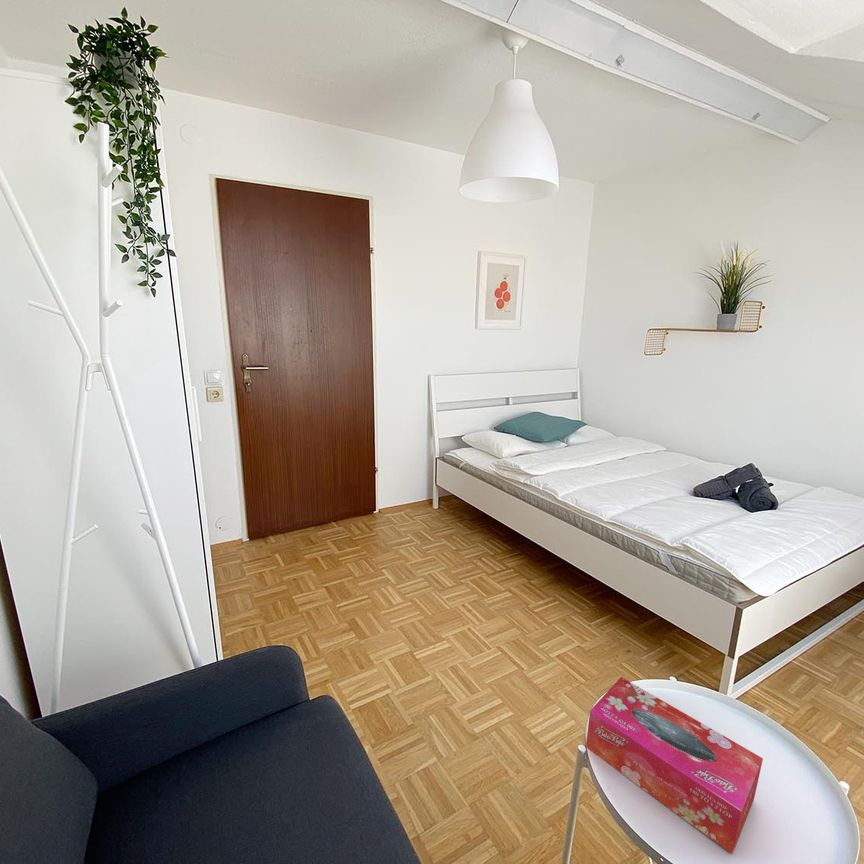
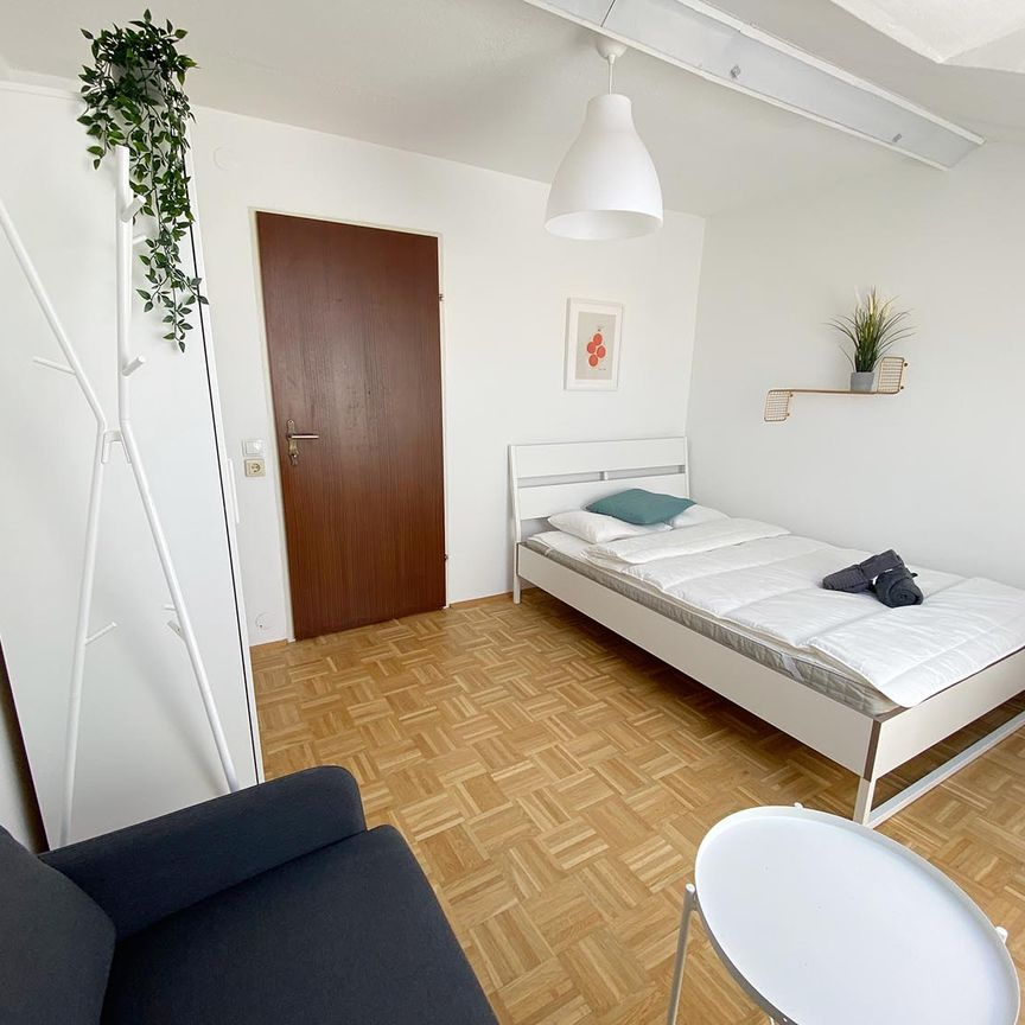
- tissue box (668, 752)
